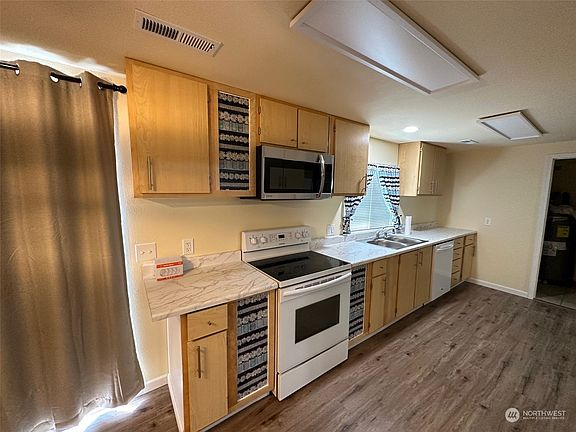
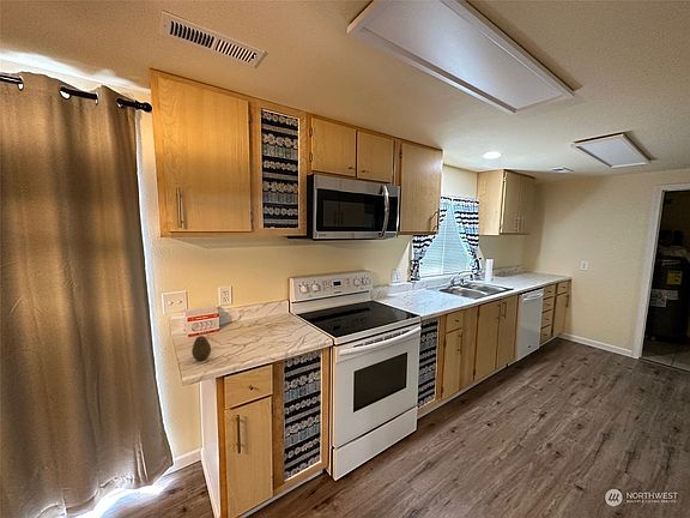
+ fruit (201, 348)
